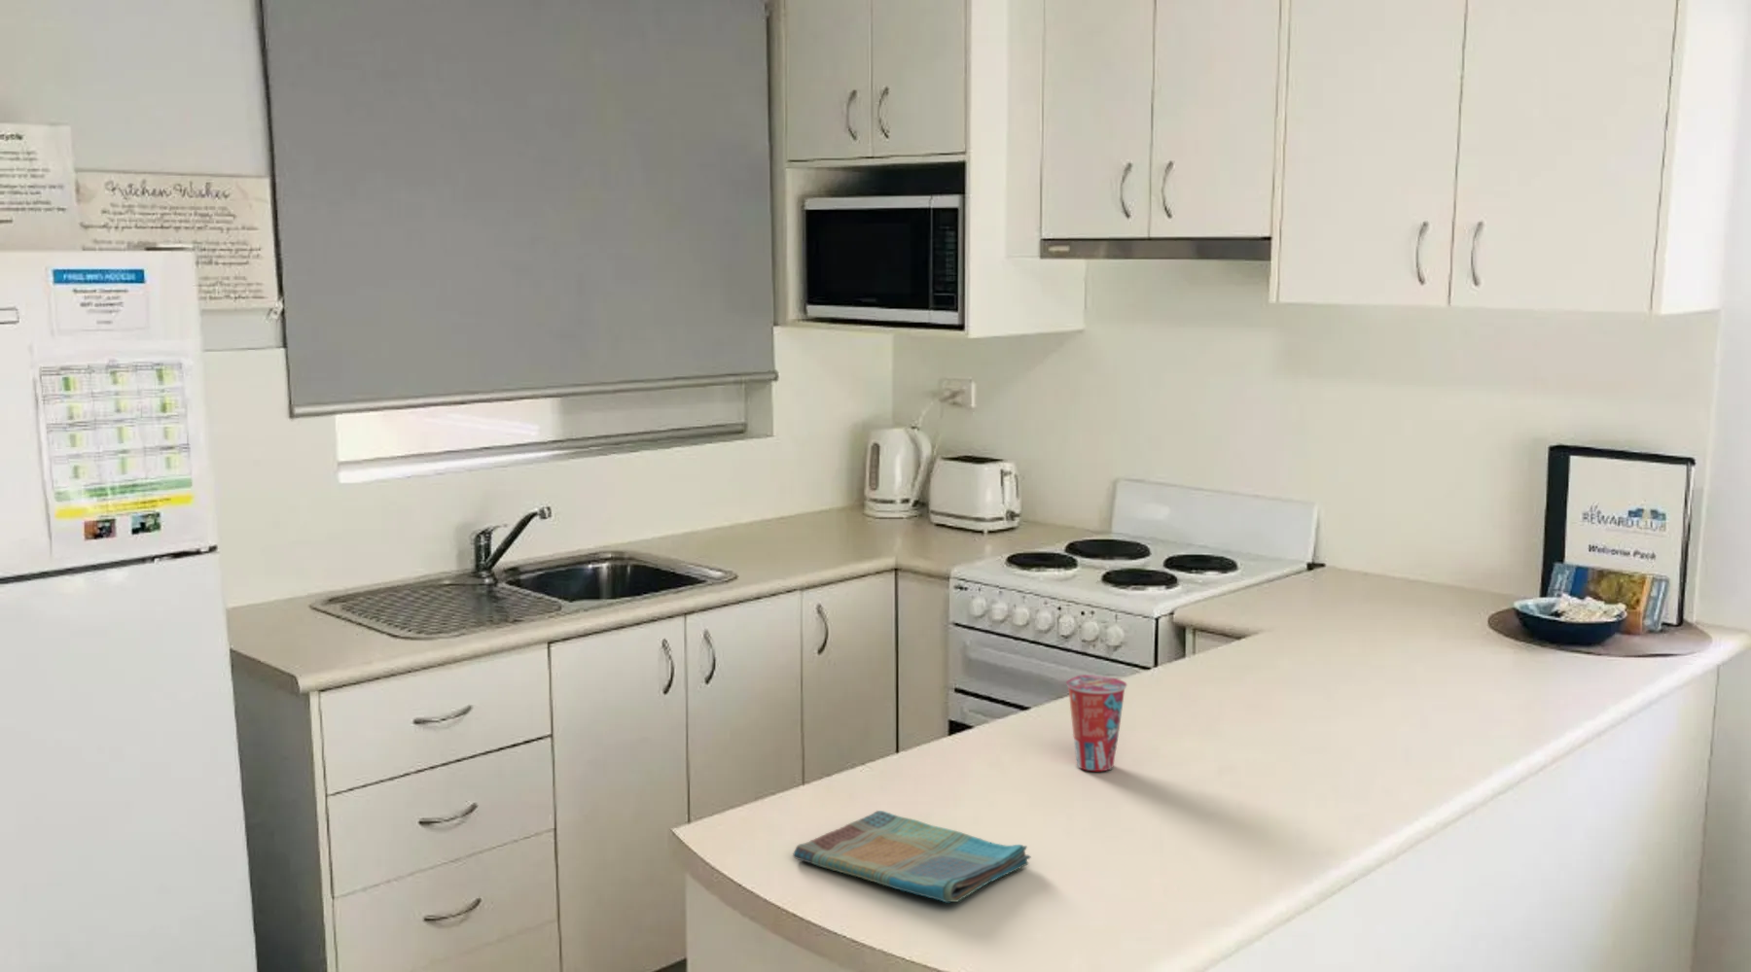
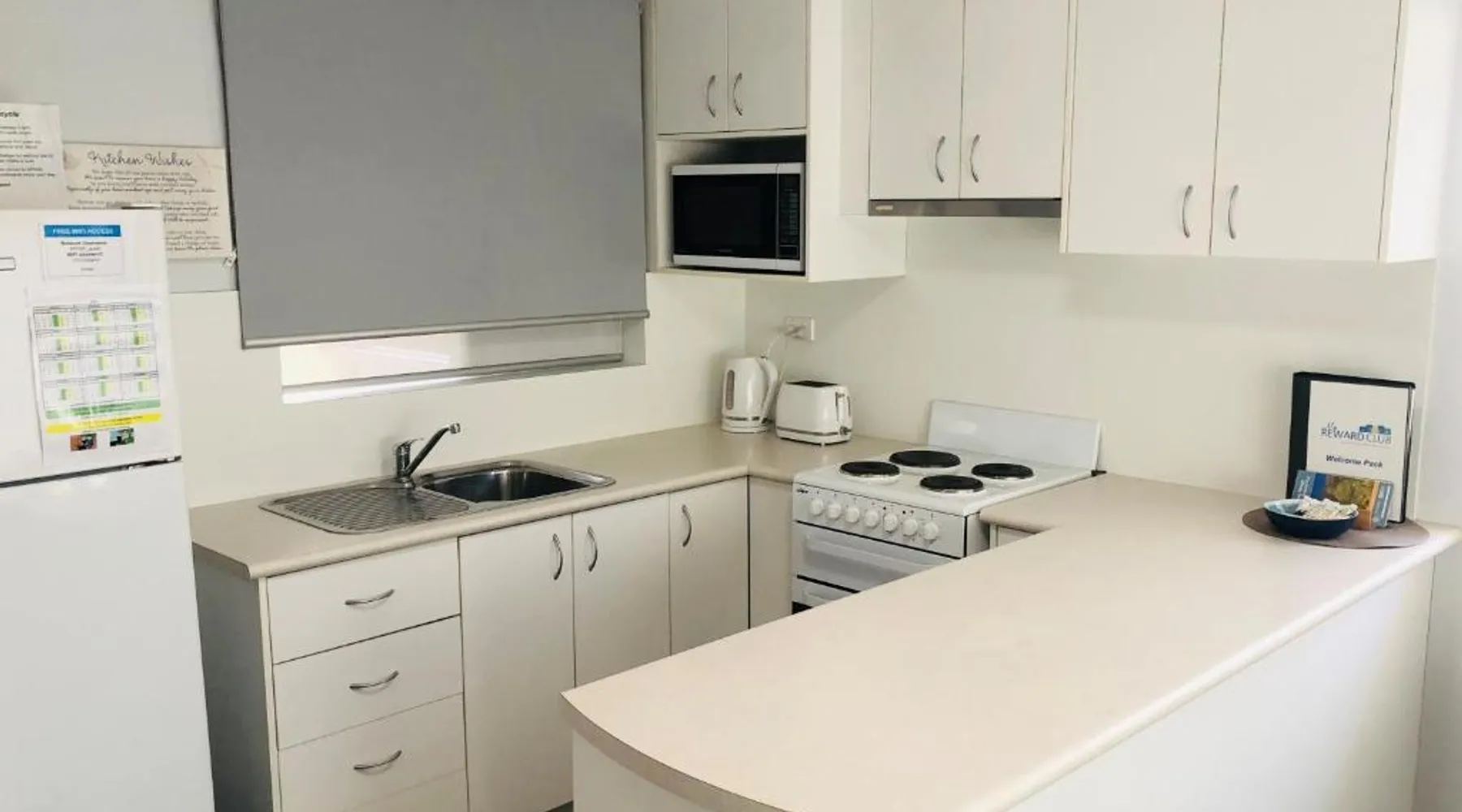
- cup (1093, 723)
- dish towel (910, 852)
